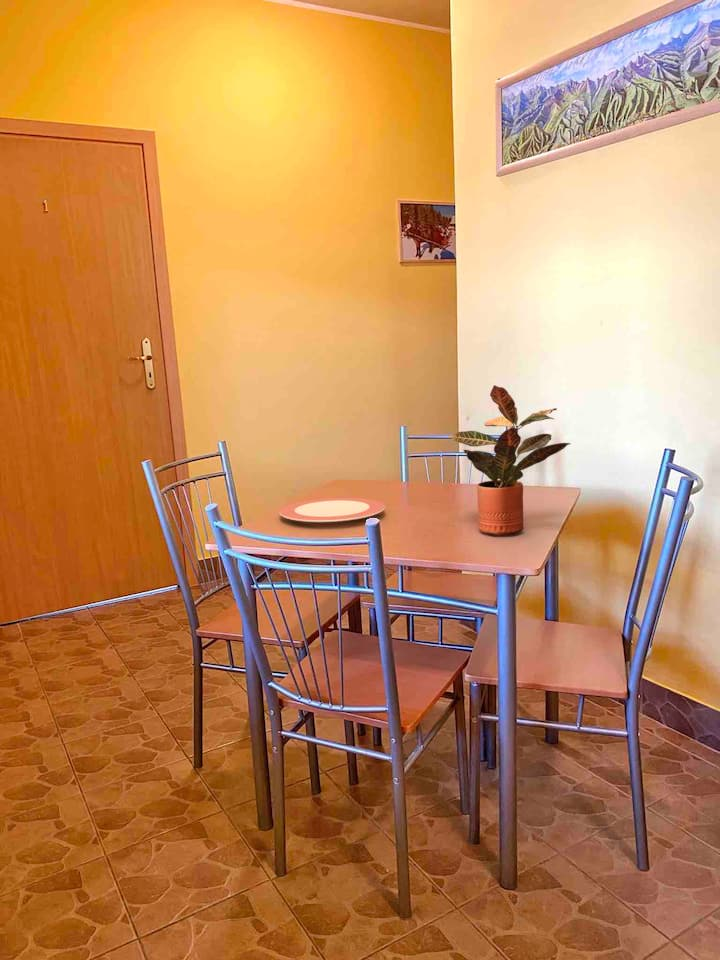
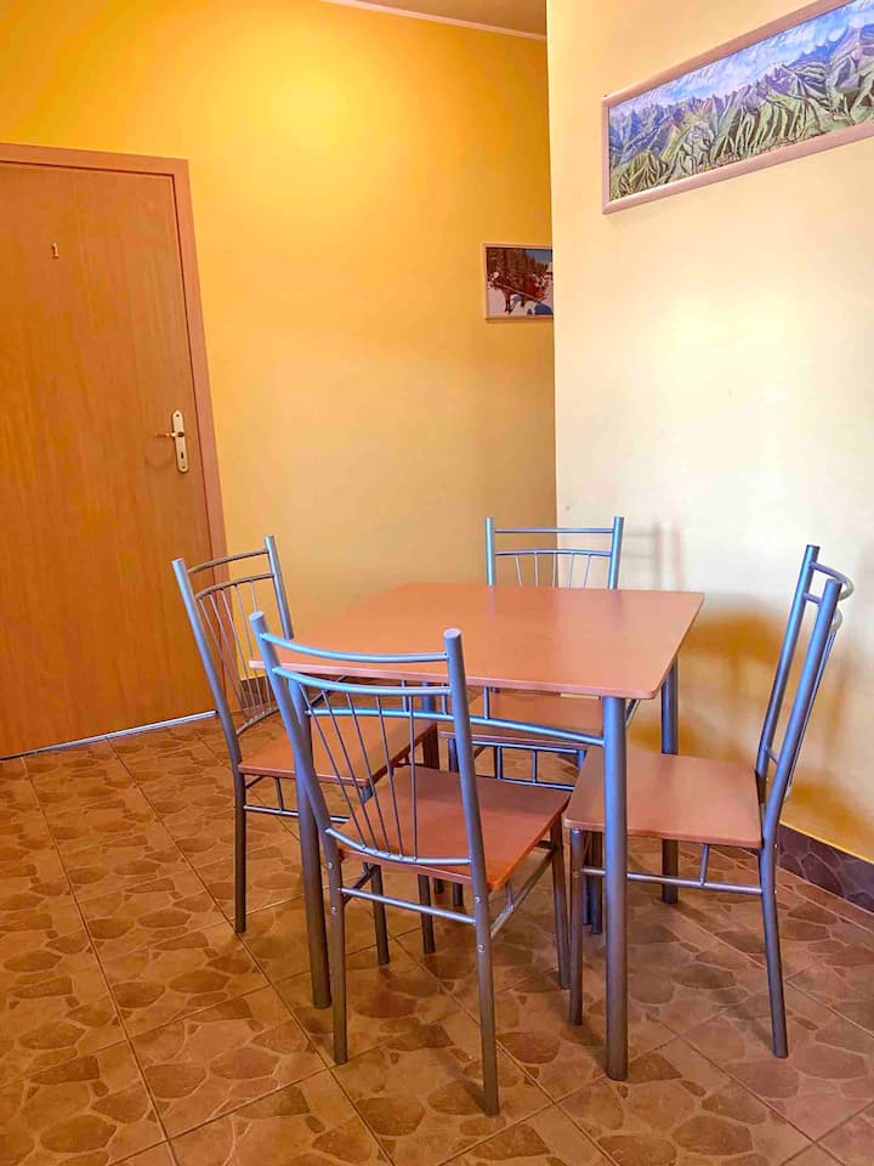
- plate (332, 511)
- potted plant (511, 456)
